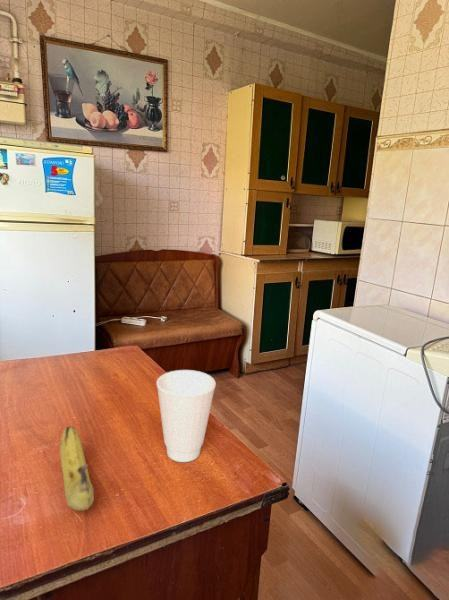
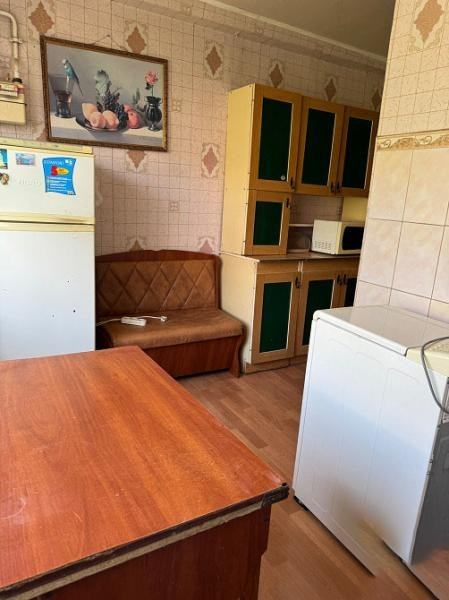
- cup (184, 417)
- fruit (76, 462)
